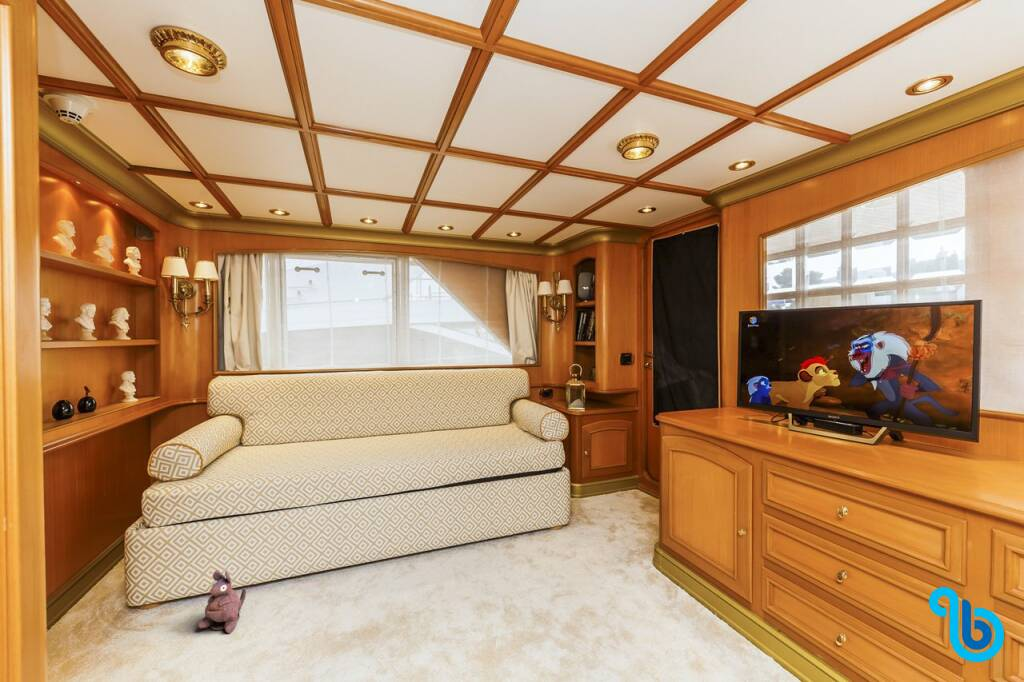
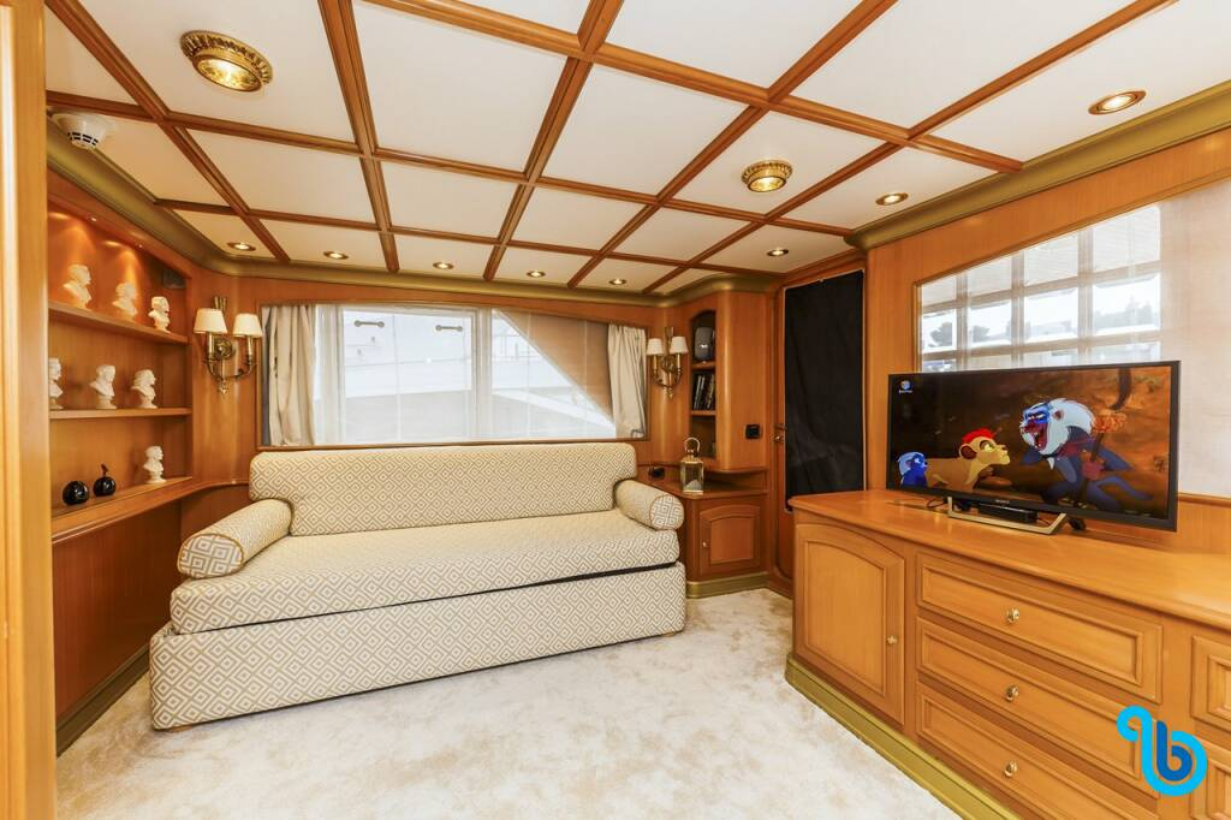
- plush toy (228, 594)
